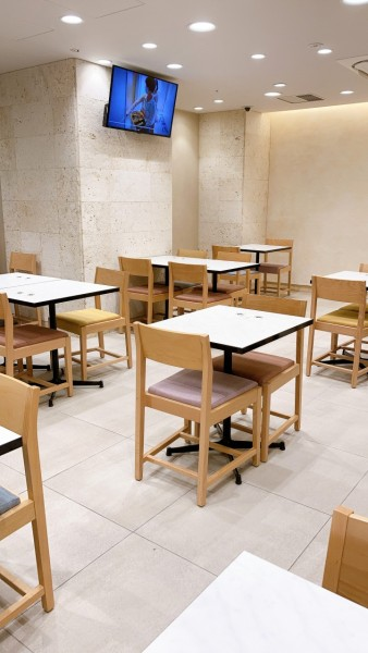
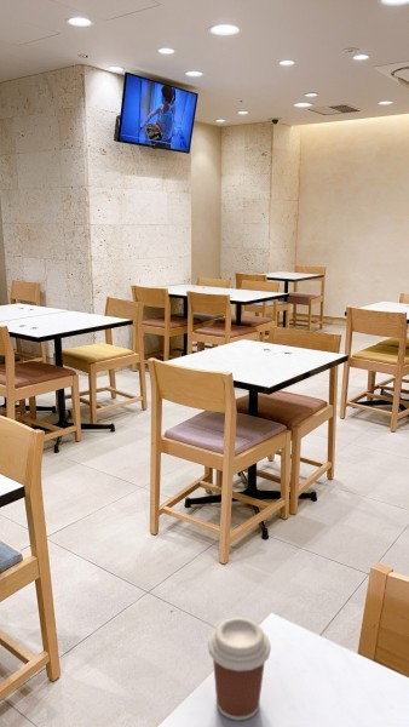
+ coffee cup (238, 668)
